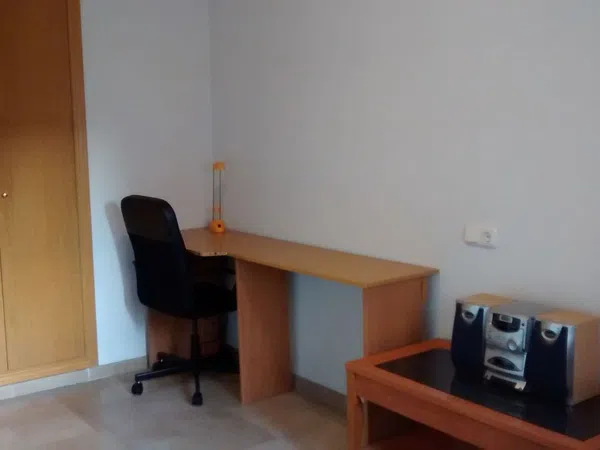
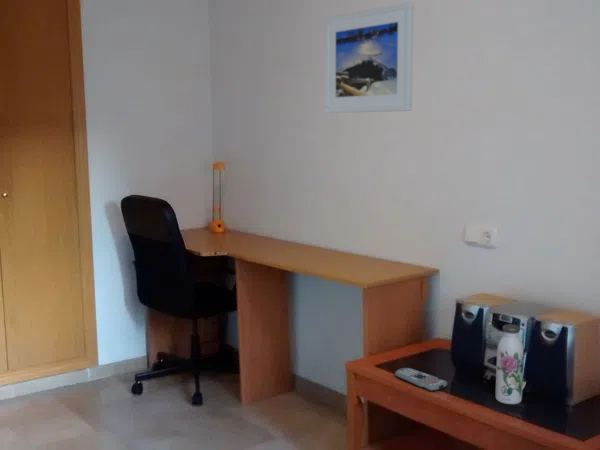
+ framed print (365, 61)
+ remote control (419, 379)
+ water bottle (509, 363)
